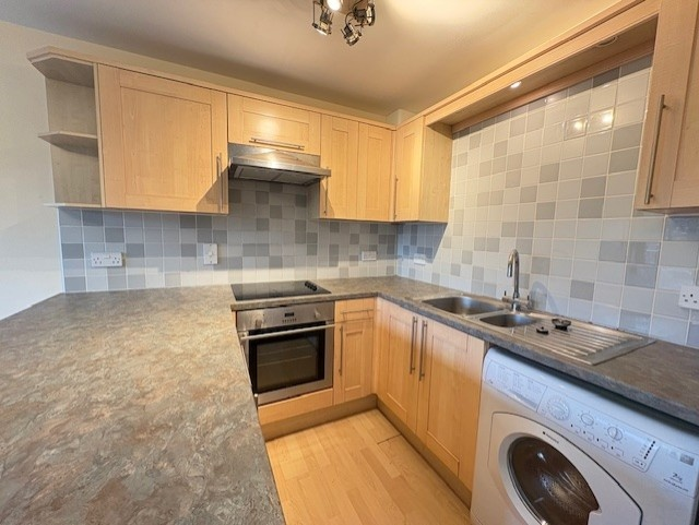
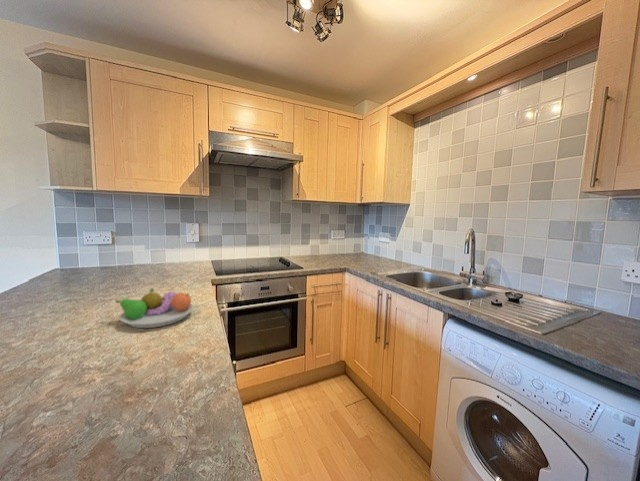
+ fruit bowl (156, 304)
